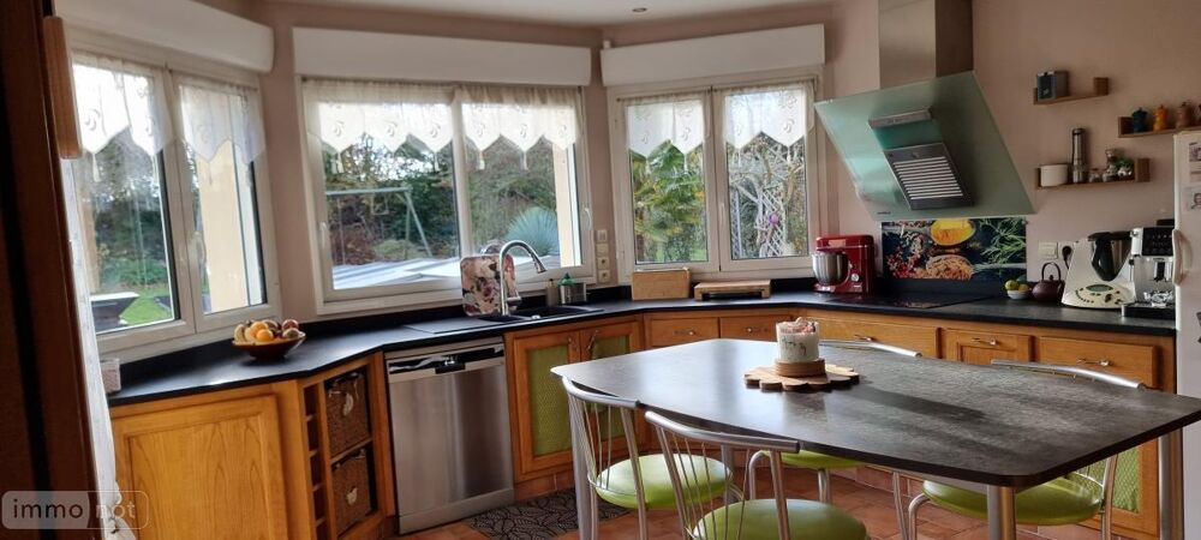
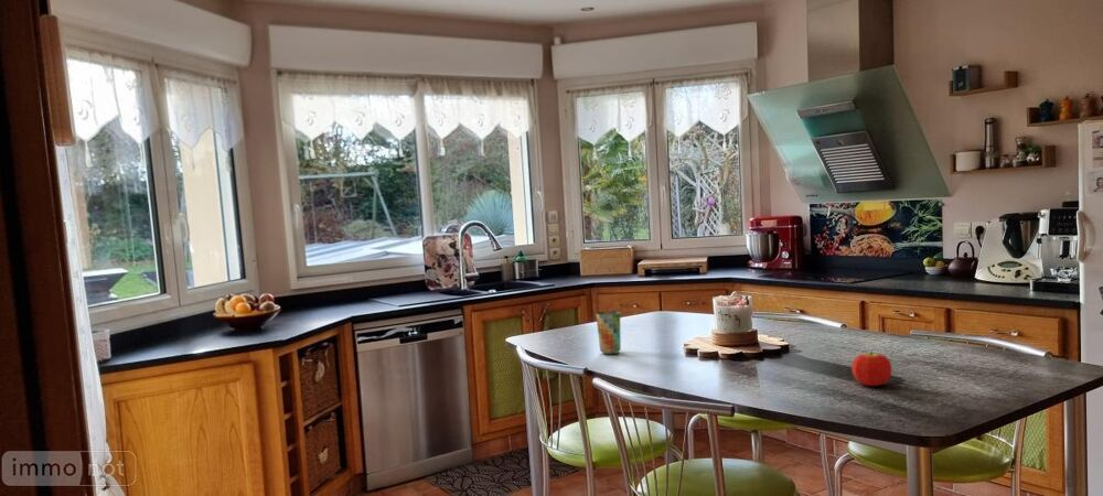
+ fruit (870, 367)
+ cup (609, 332)
